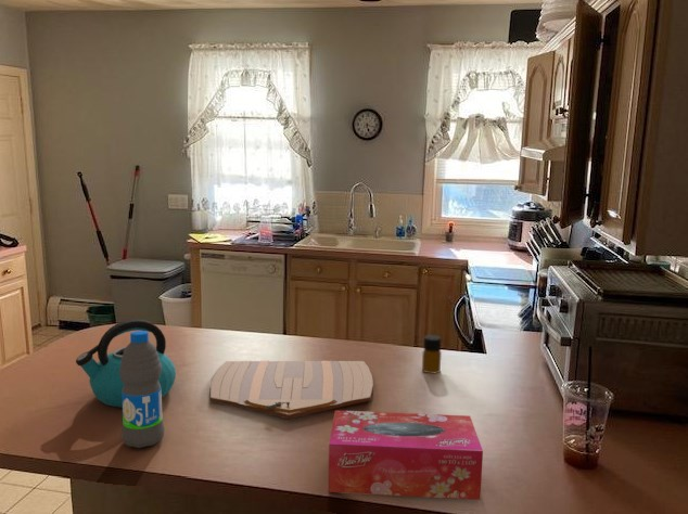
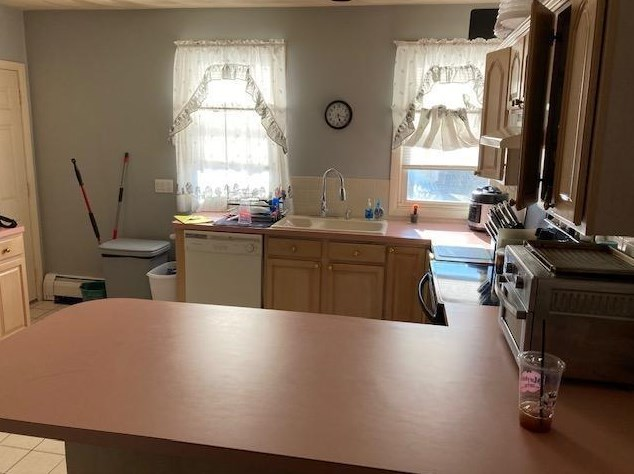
- tissue box (403, 451)
- water bottle (141, 387)
- cutting board (292, 384)
- bottle (432, 354)
- kettle (122, 359)
